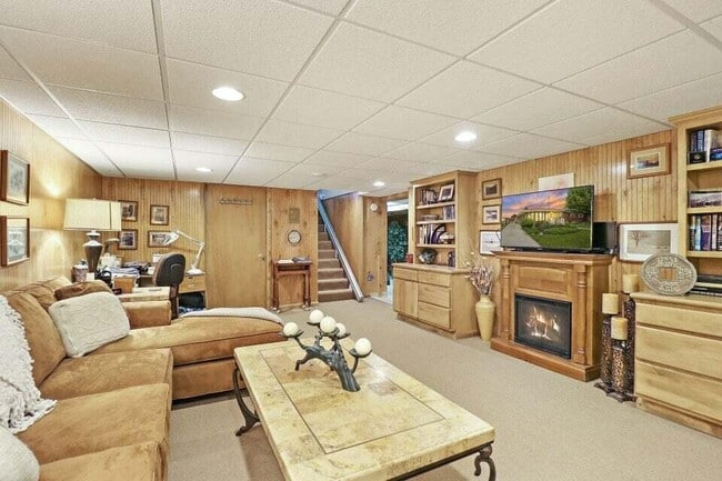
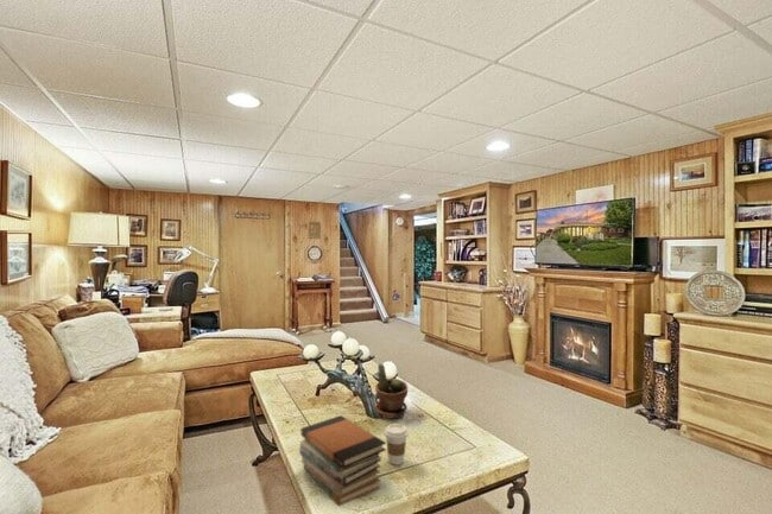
+ coffee cup (396, 444)
+ potted plant (391, 387)
+ book stack (340, 455)
